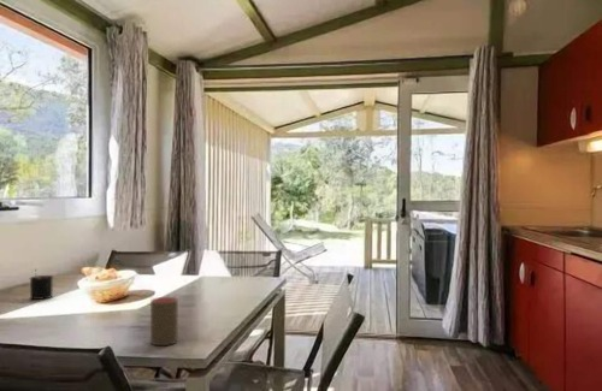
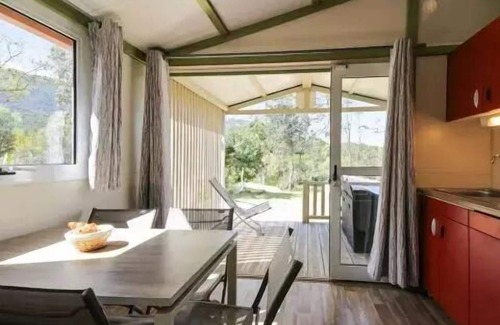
- cup (164, 320)
- candle (41, 282)
